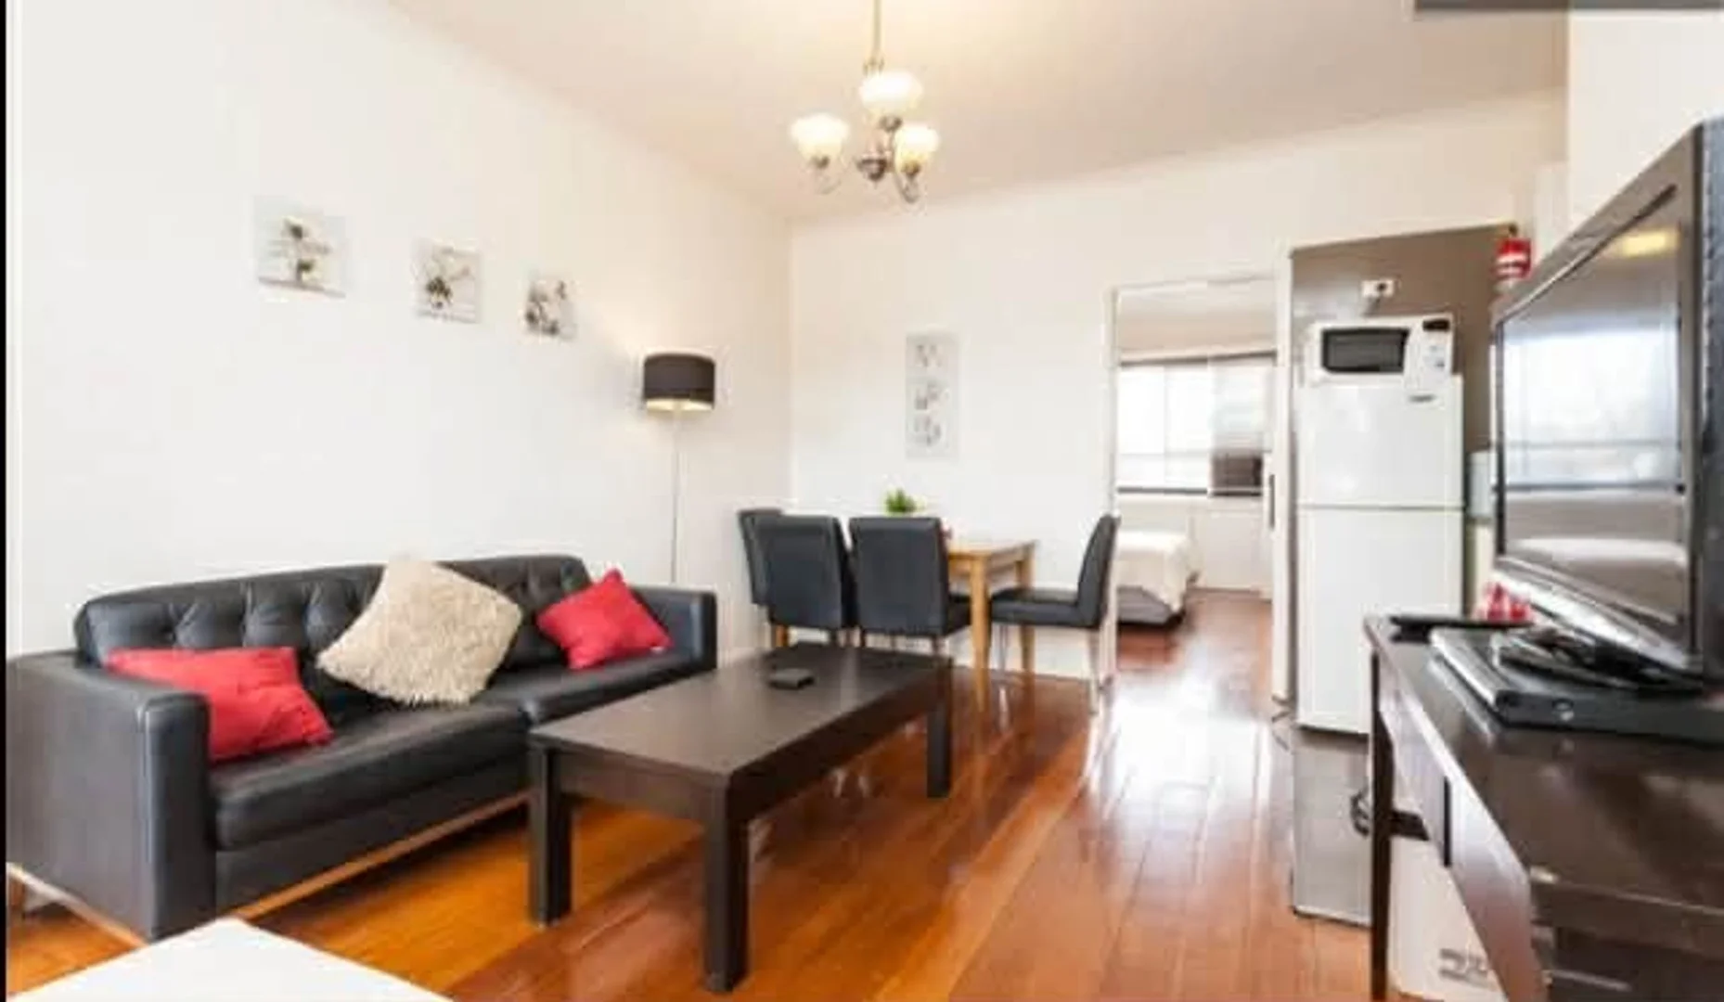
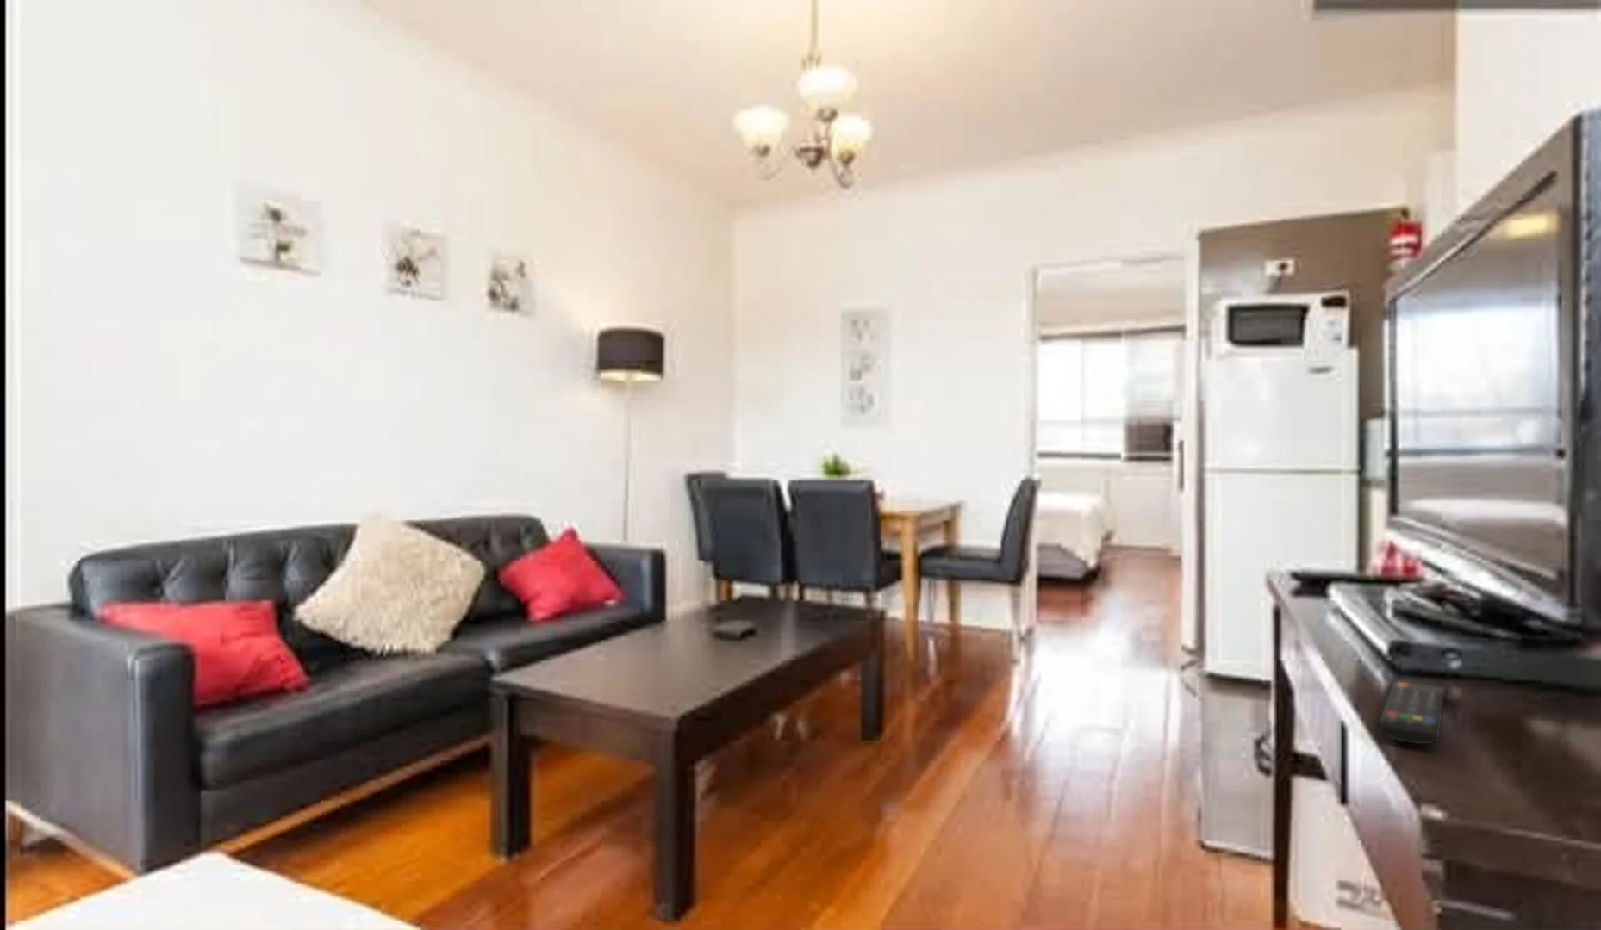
+ remote control (1413, 710)
